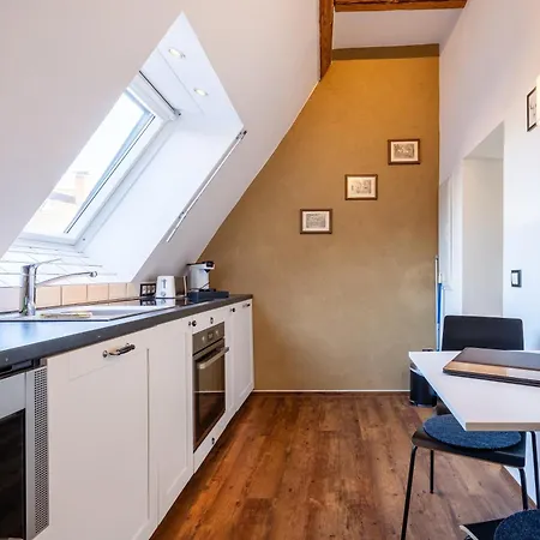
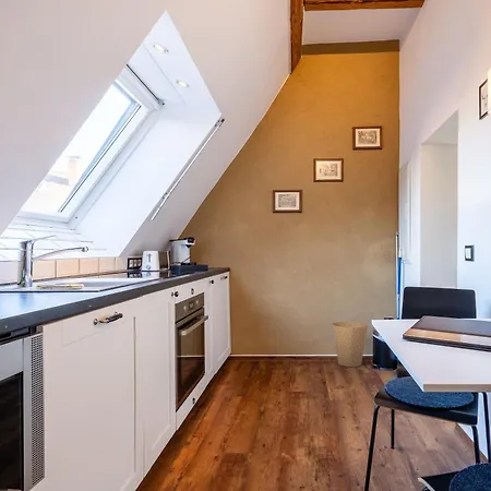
+ trash can (349, 344)
